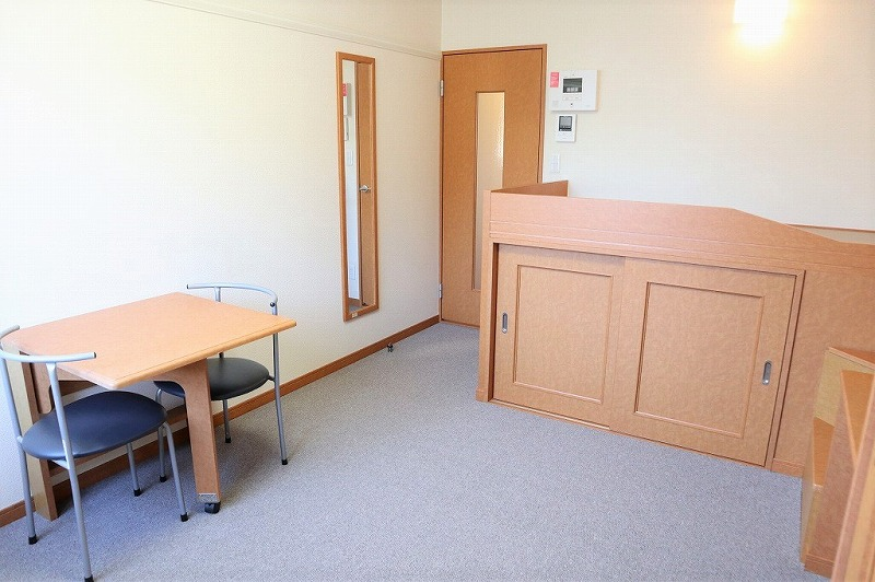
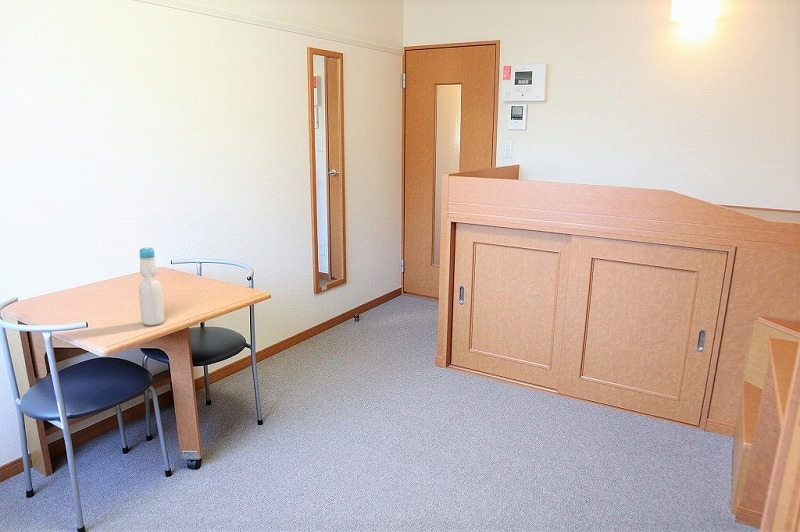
+ bottle (149, 285)
